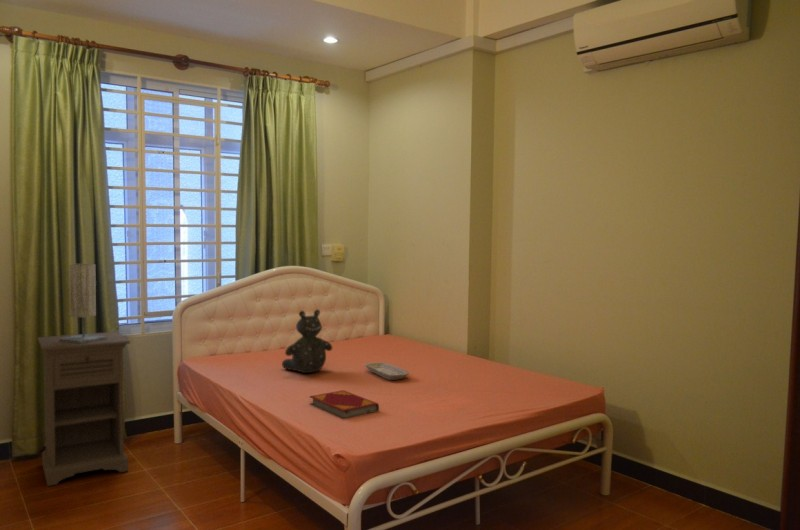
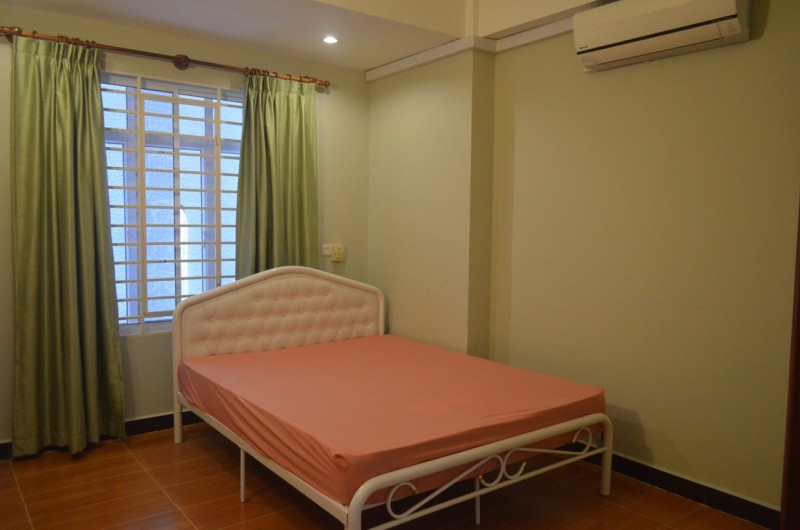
- table lamp (83, 302)
- tray (386, 371)
- hardback book (343, 403)
- teddy bear (304, 339)
- nightstand (84, 404)
